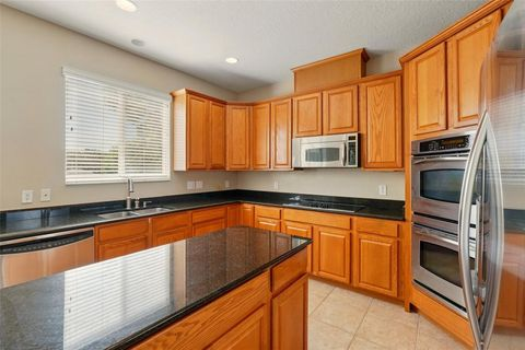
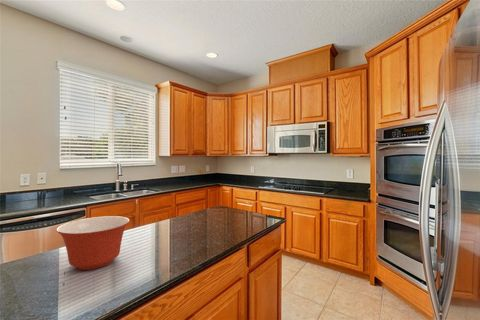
+ mixing bowl (95, 243)
